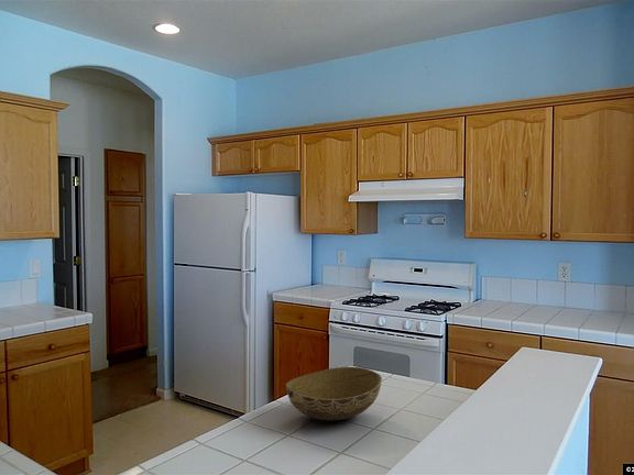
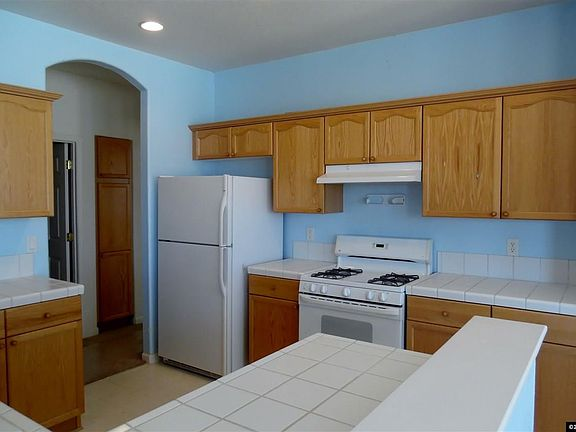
- bowl (334, 397)
